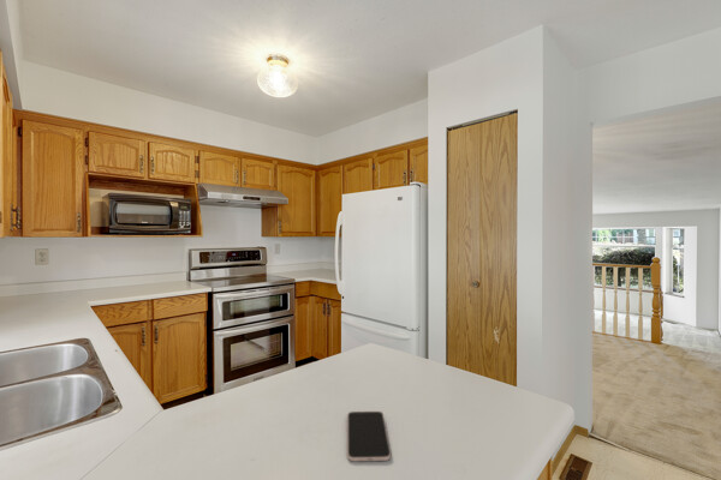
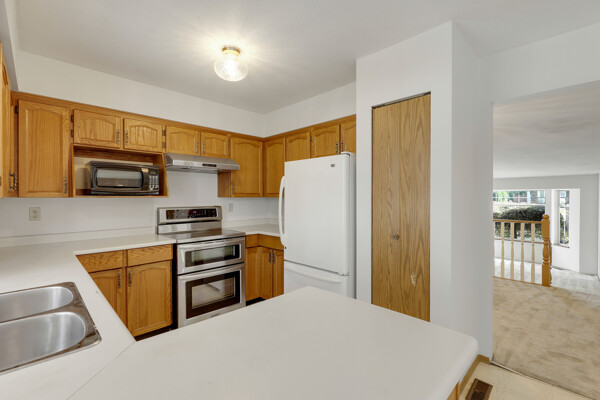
- smartphone (367, 433)
